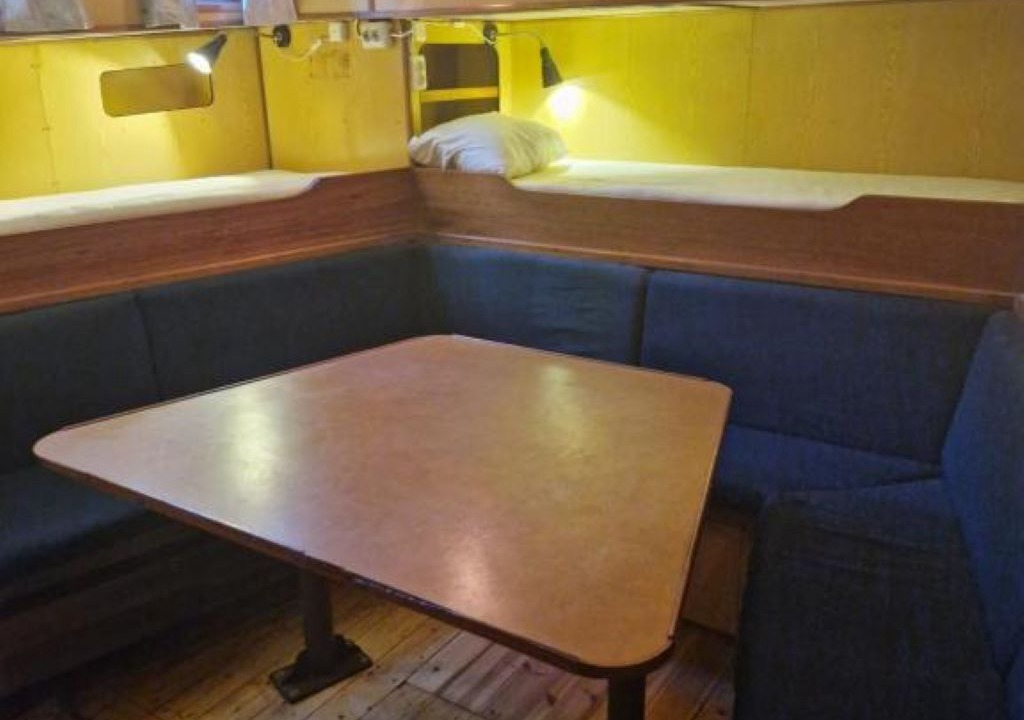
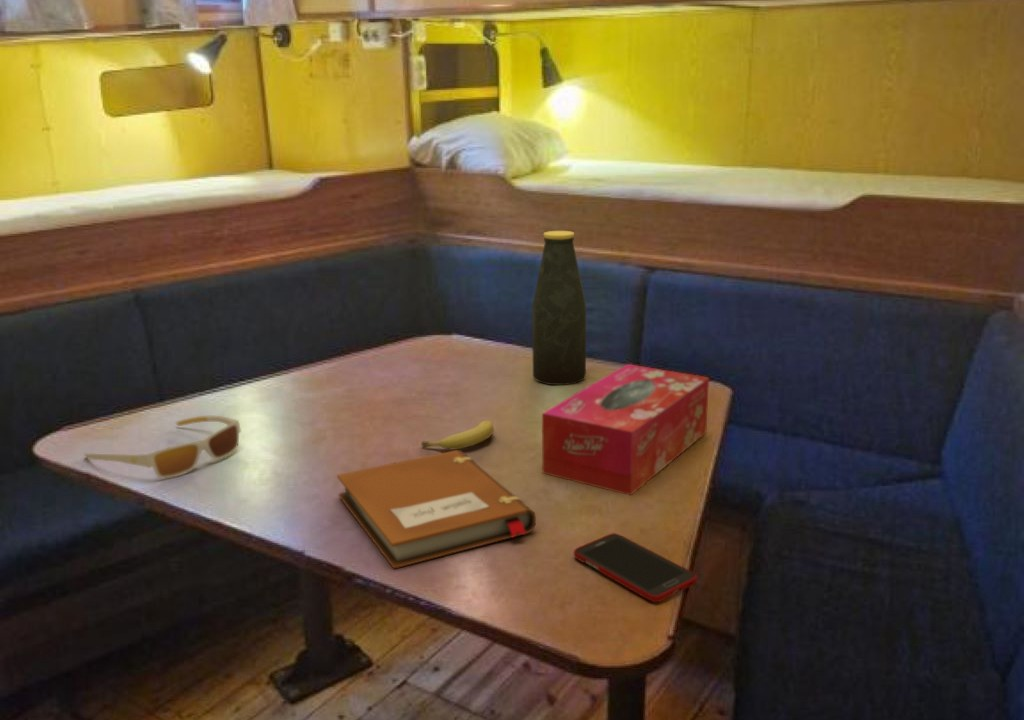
+ sunglasses (168, 447)
+ bottle (559, 306)
+ tissue box (629, 423)
+ notebook (434, 503)
+ cell phone (633, 566)
+ fruit (464, 434)
